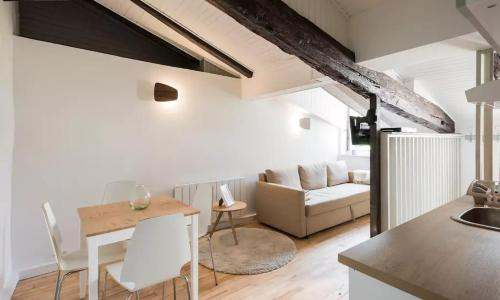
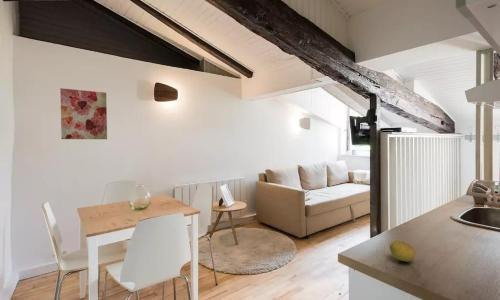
+ wall art (84, 115)
+ fruit (402, 250)
